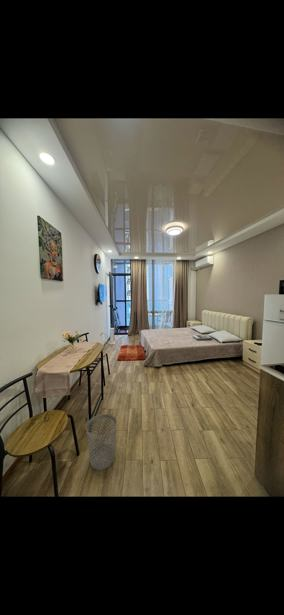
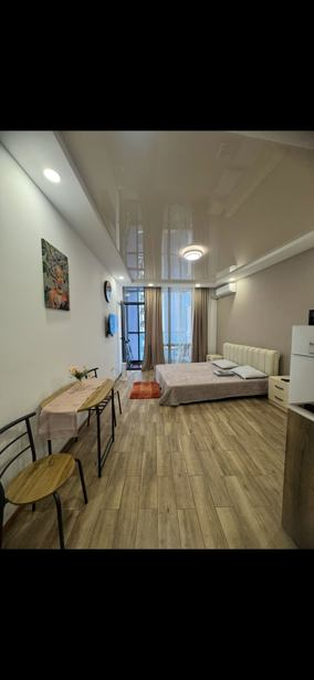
- wastebasket (102, 441)
